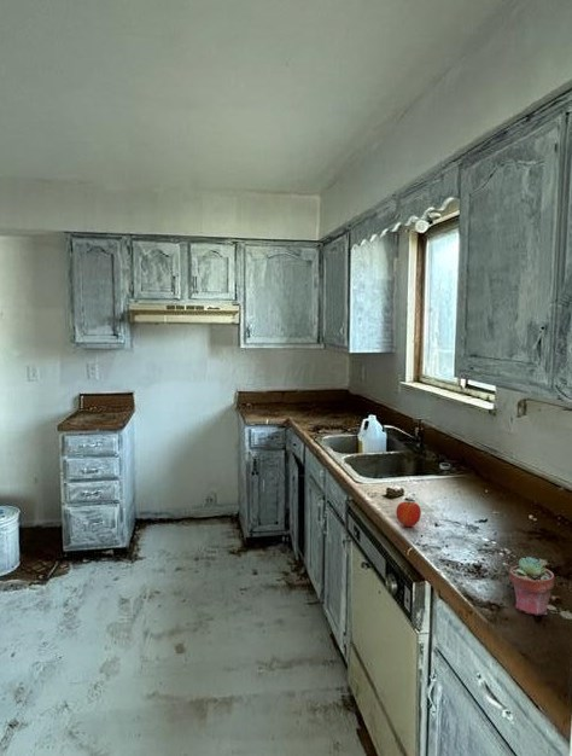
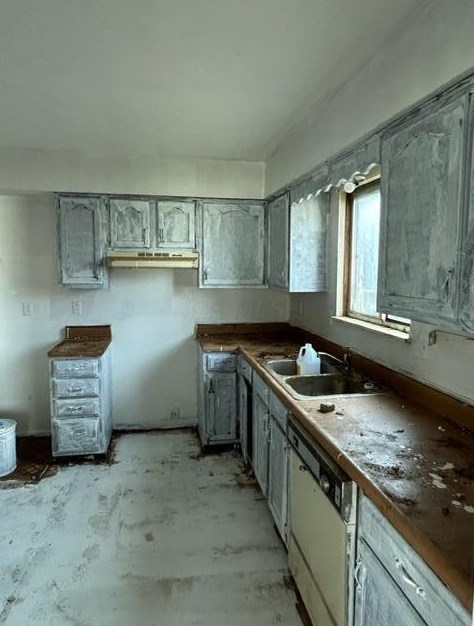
- apple (408, 512)
- potted succulent (531, 582)
